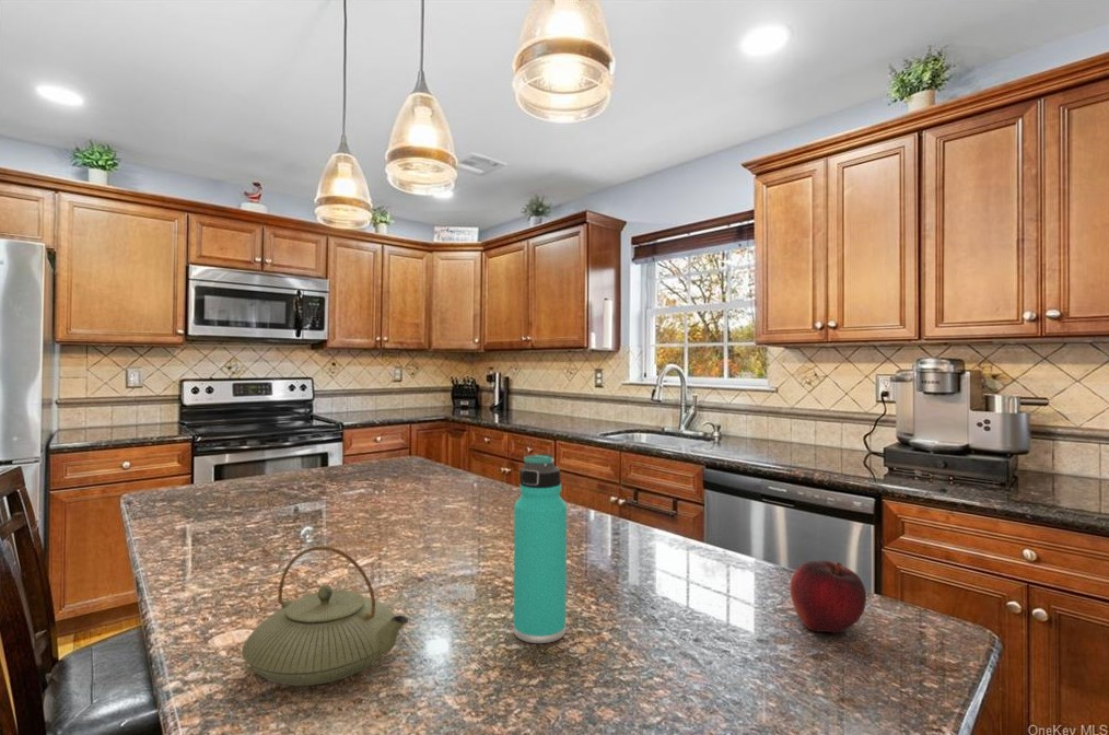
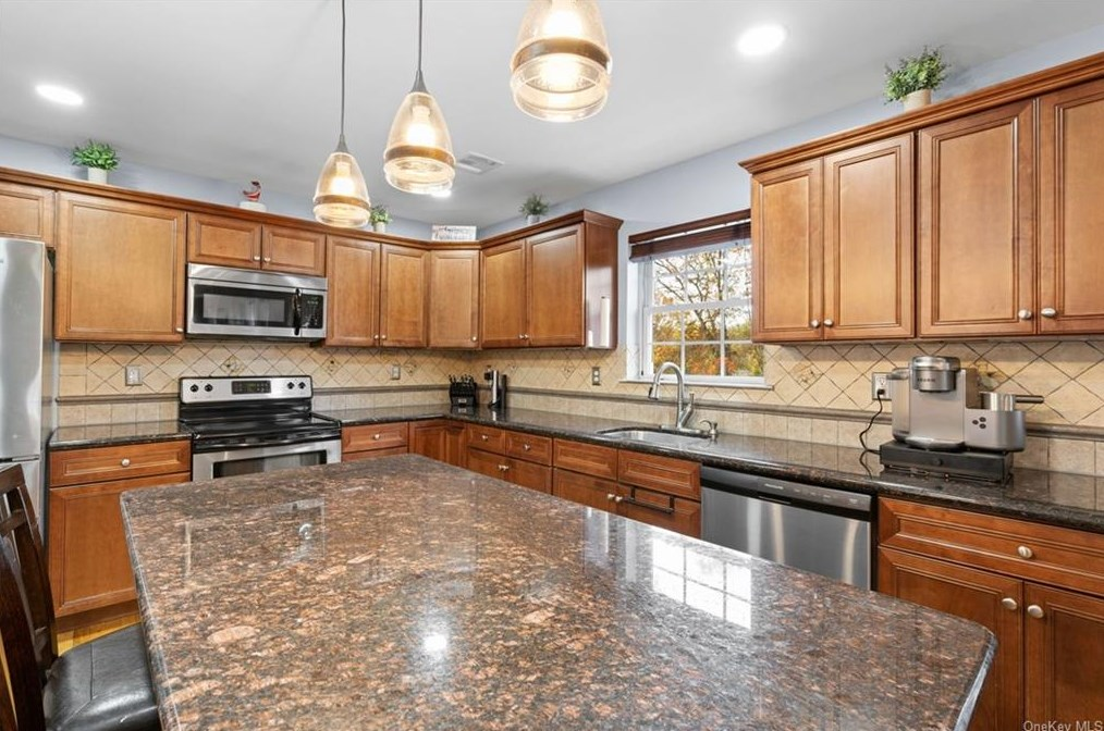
- thermos bottle (540, 542)
- fruit (827, 595)
- teapot (334, 604)
